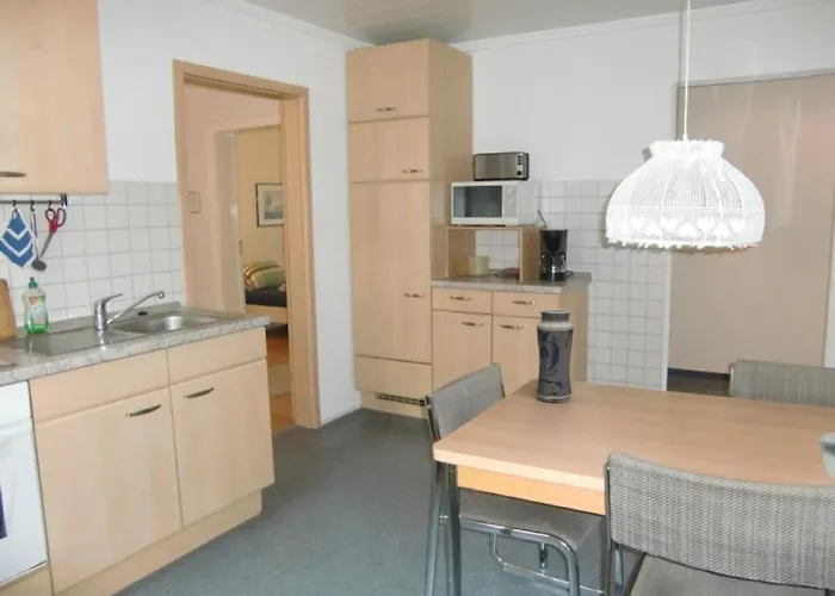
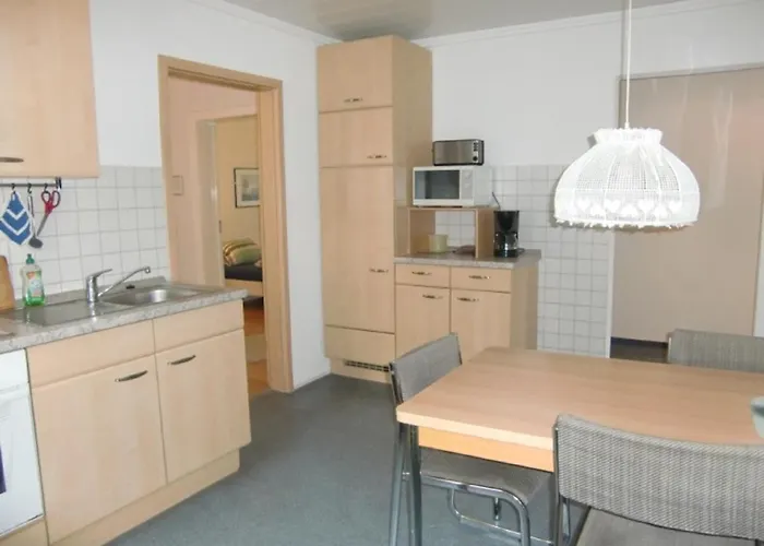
- vase (553, 354)
